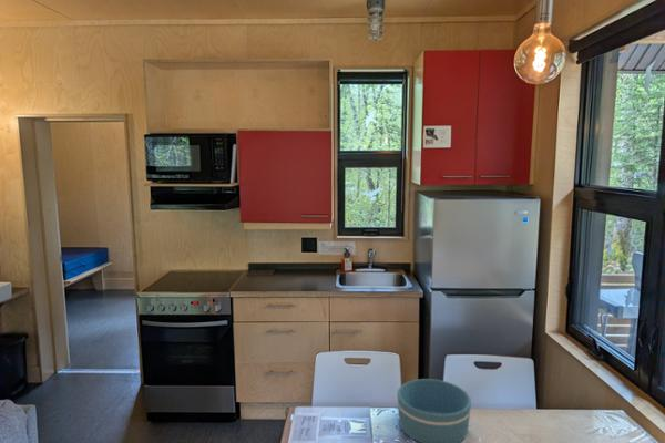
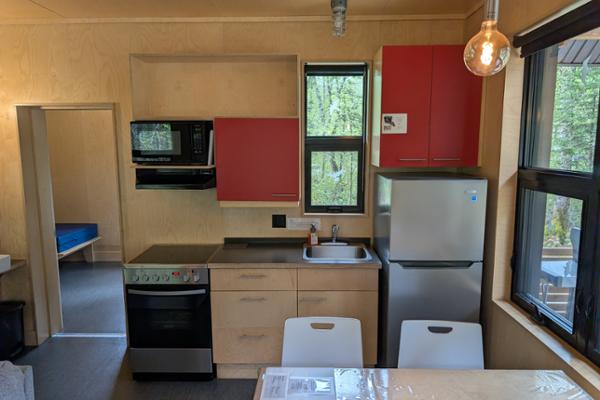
- bowl (432, 411)
